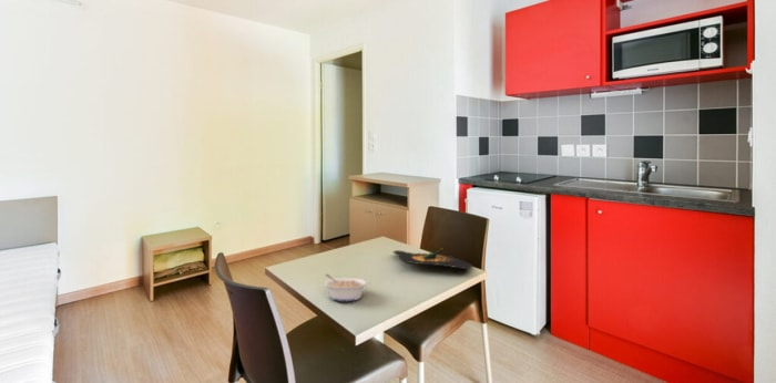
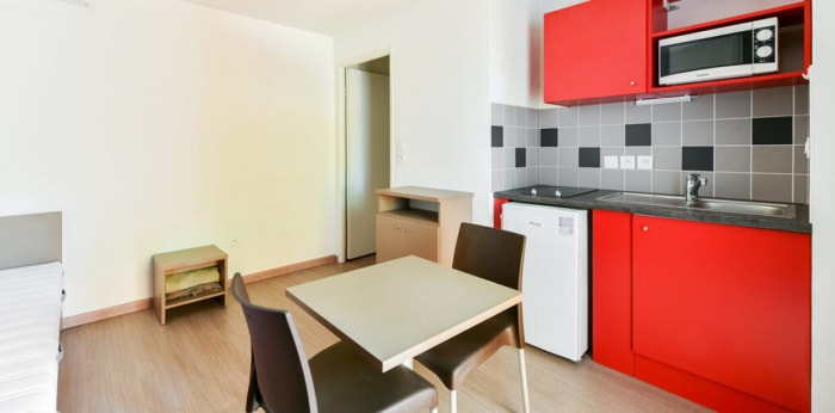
- tequila (431, 256)
- legume (344, 288)
